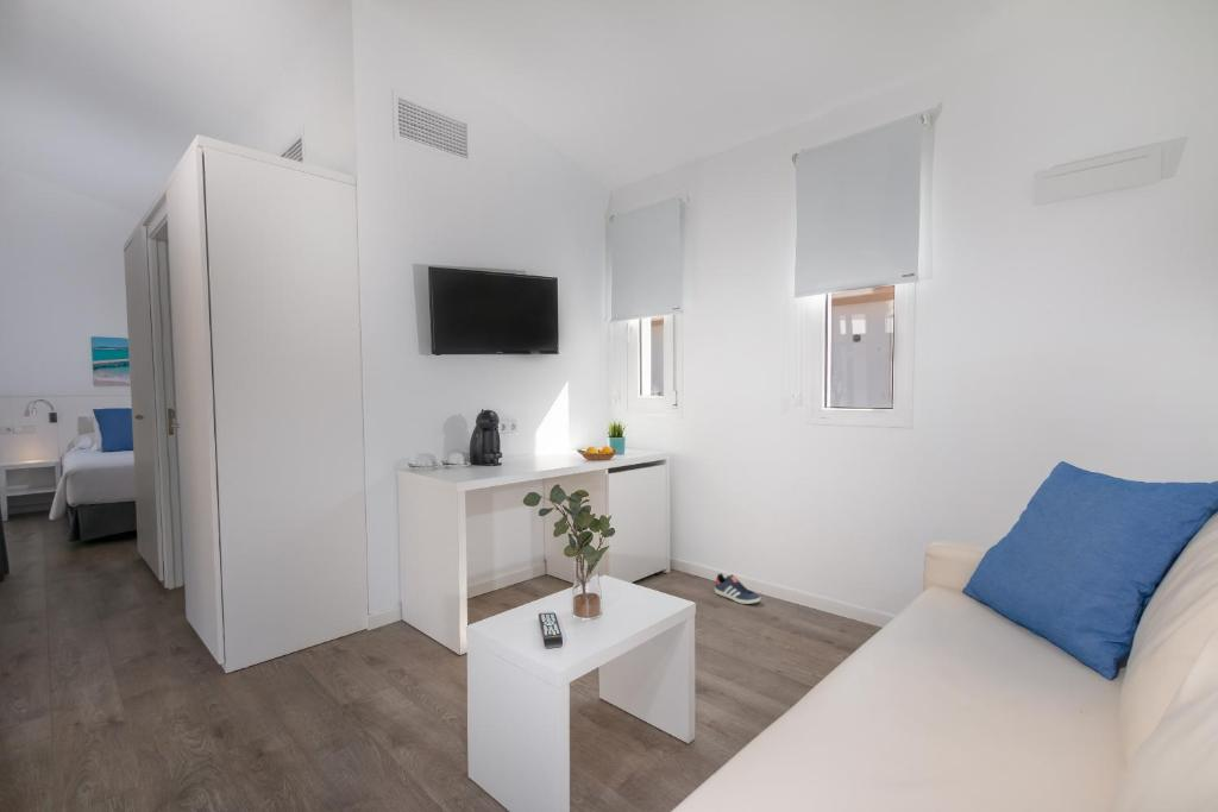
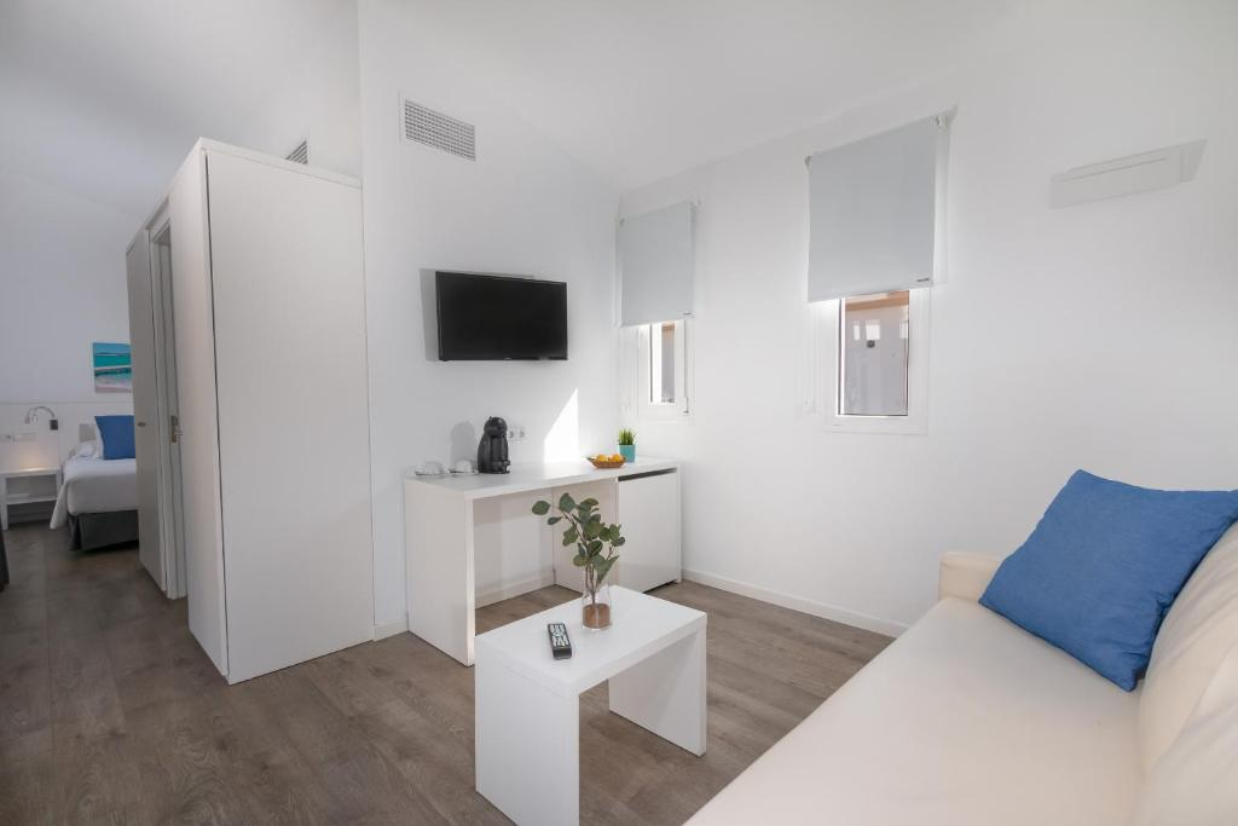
- sneaker (736, 586)
